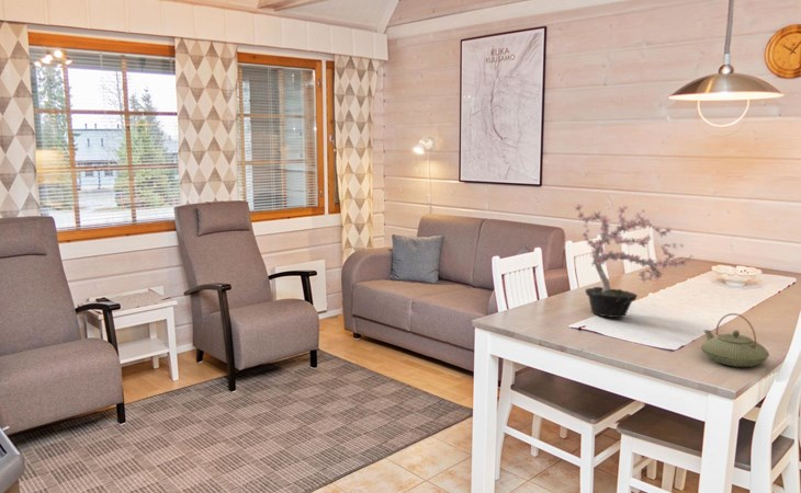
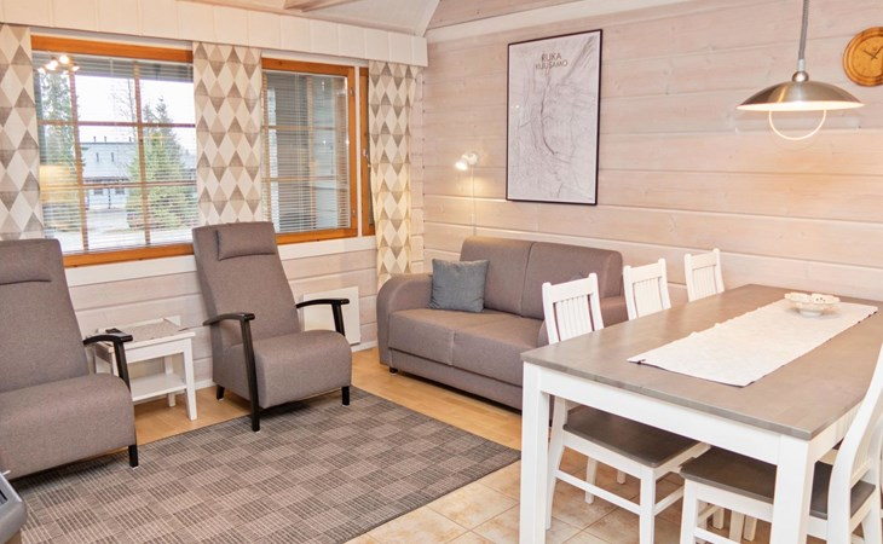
- teapot (732, 336)
- potted plant (631, 261)
